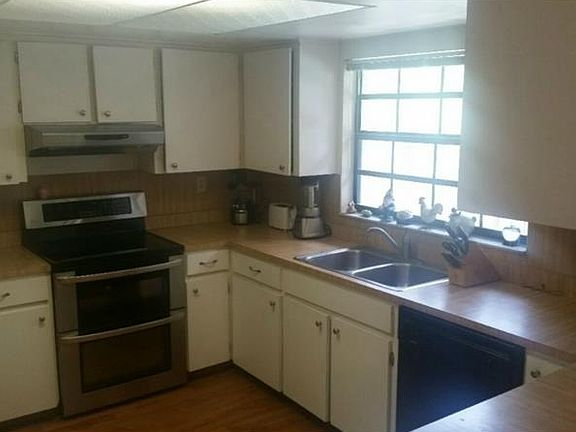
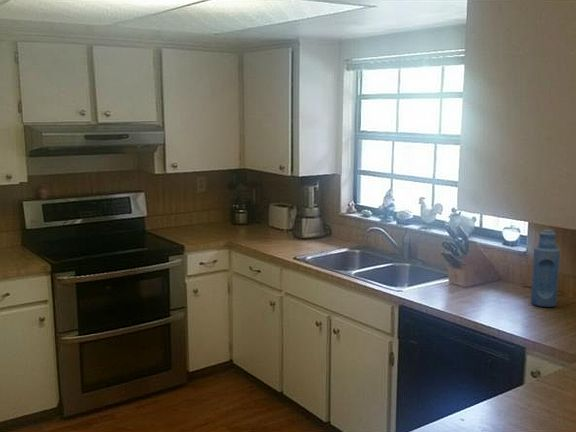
+ bottle (545, 267)
